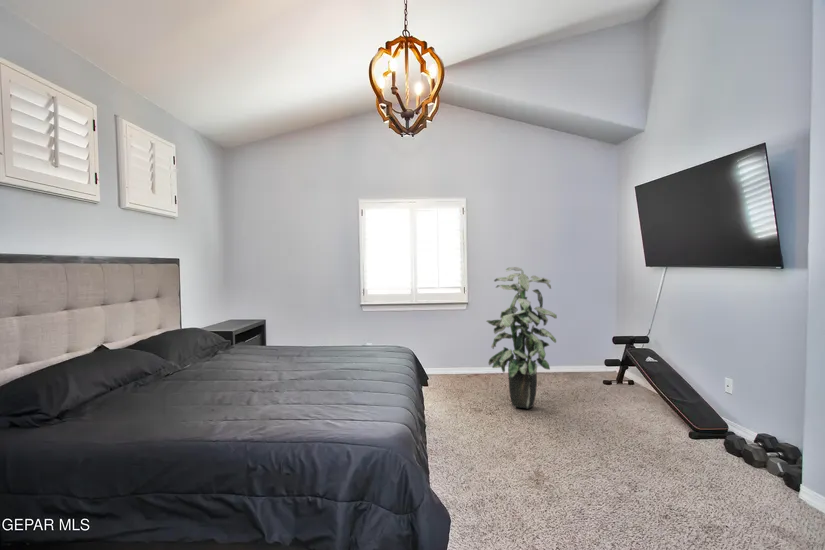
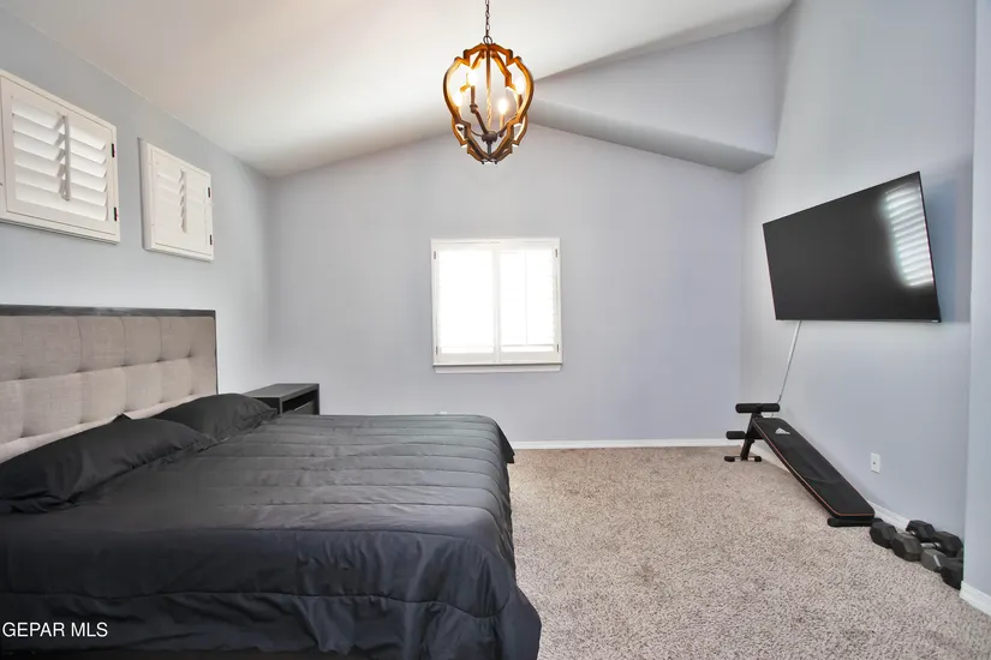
- indoor plant (519, 336)
